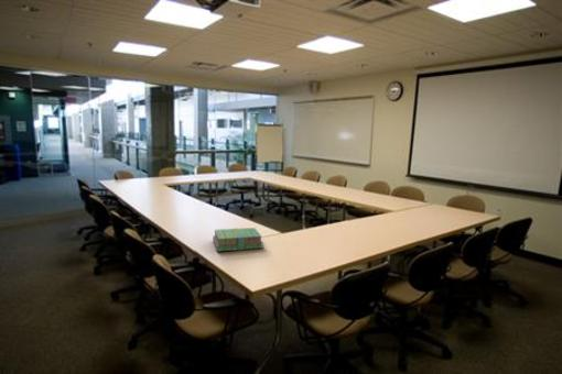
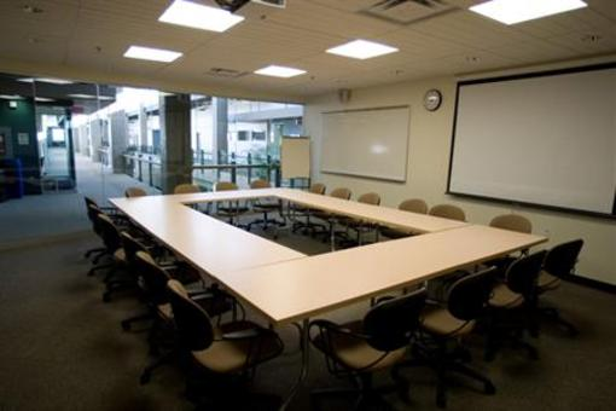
- stack of books (237, 238)
